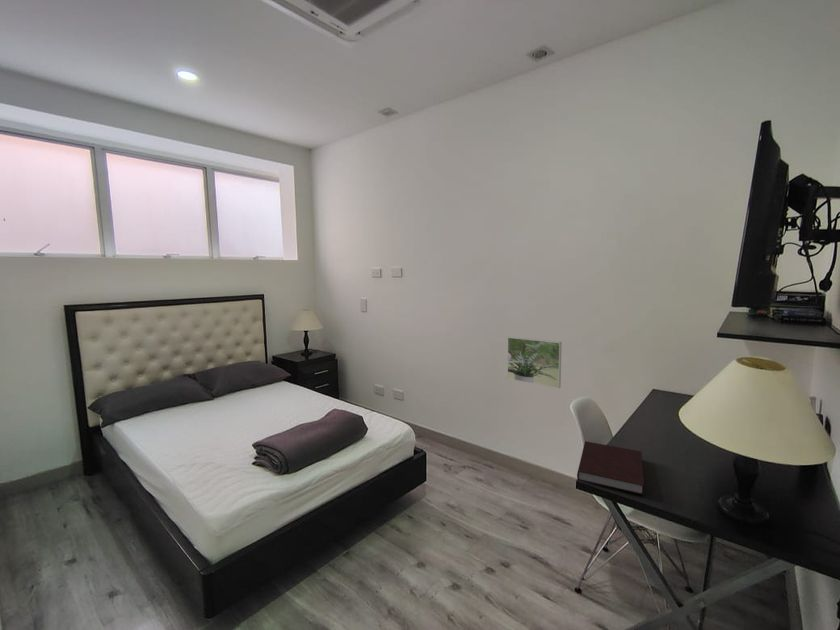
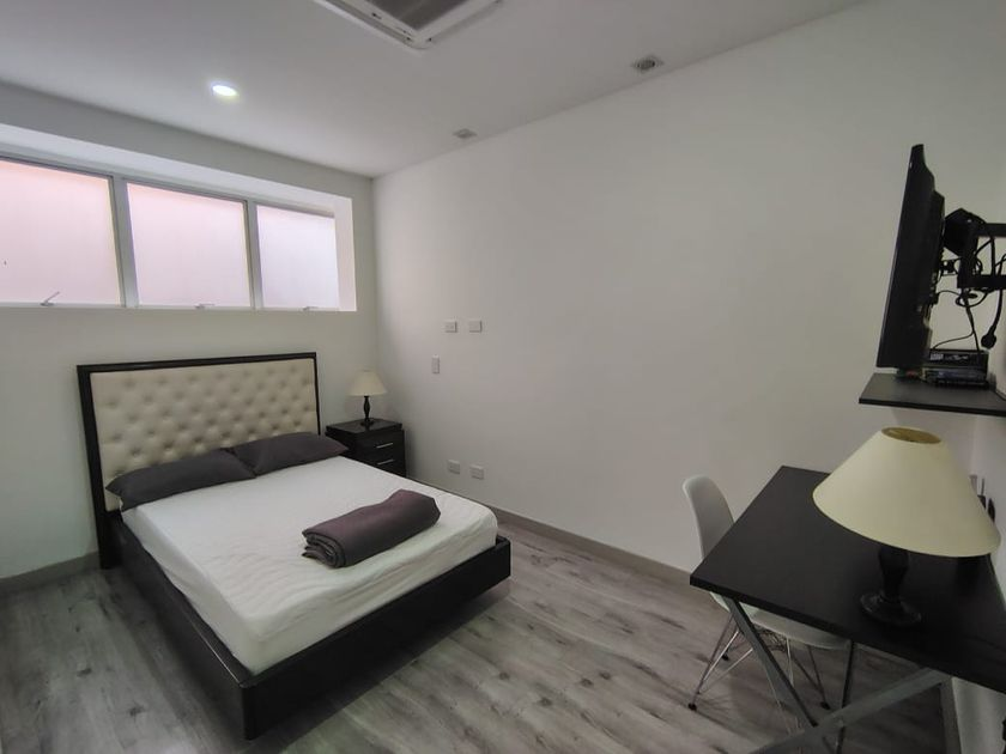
- notebook (610, 464)
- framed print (533, 361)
